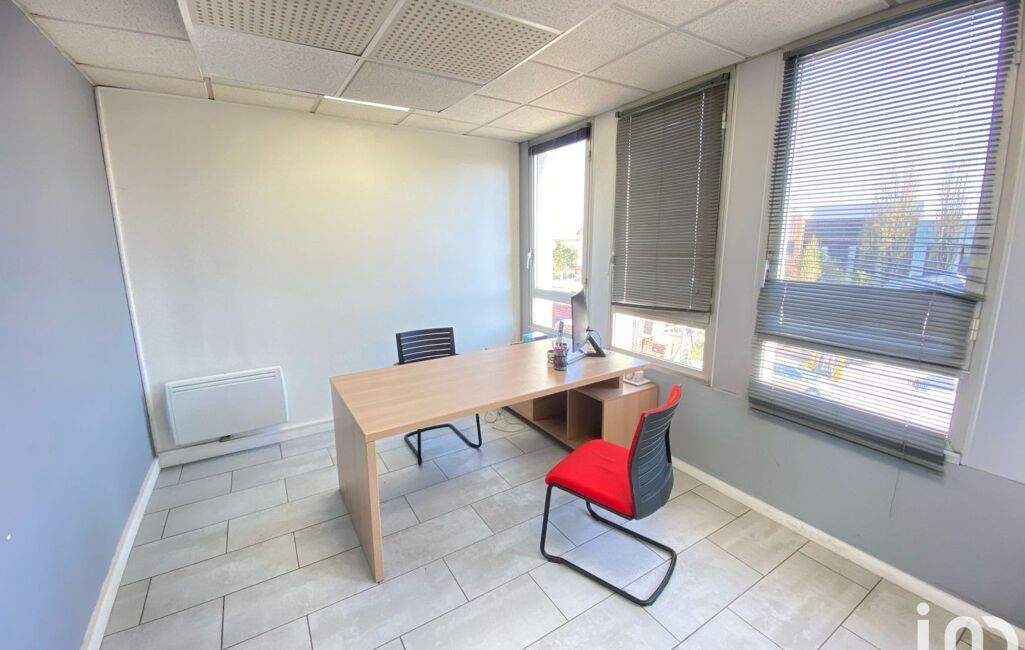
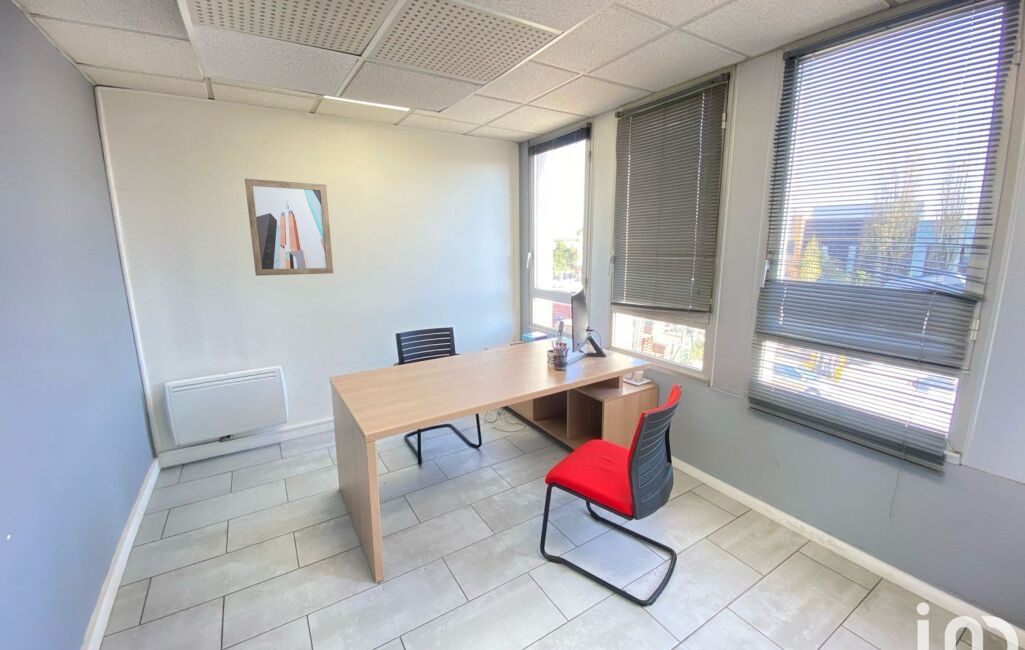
+ wall art (291, 229)
